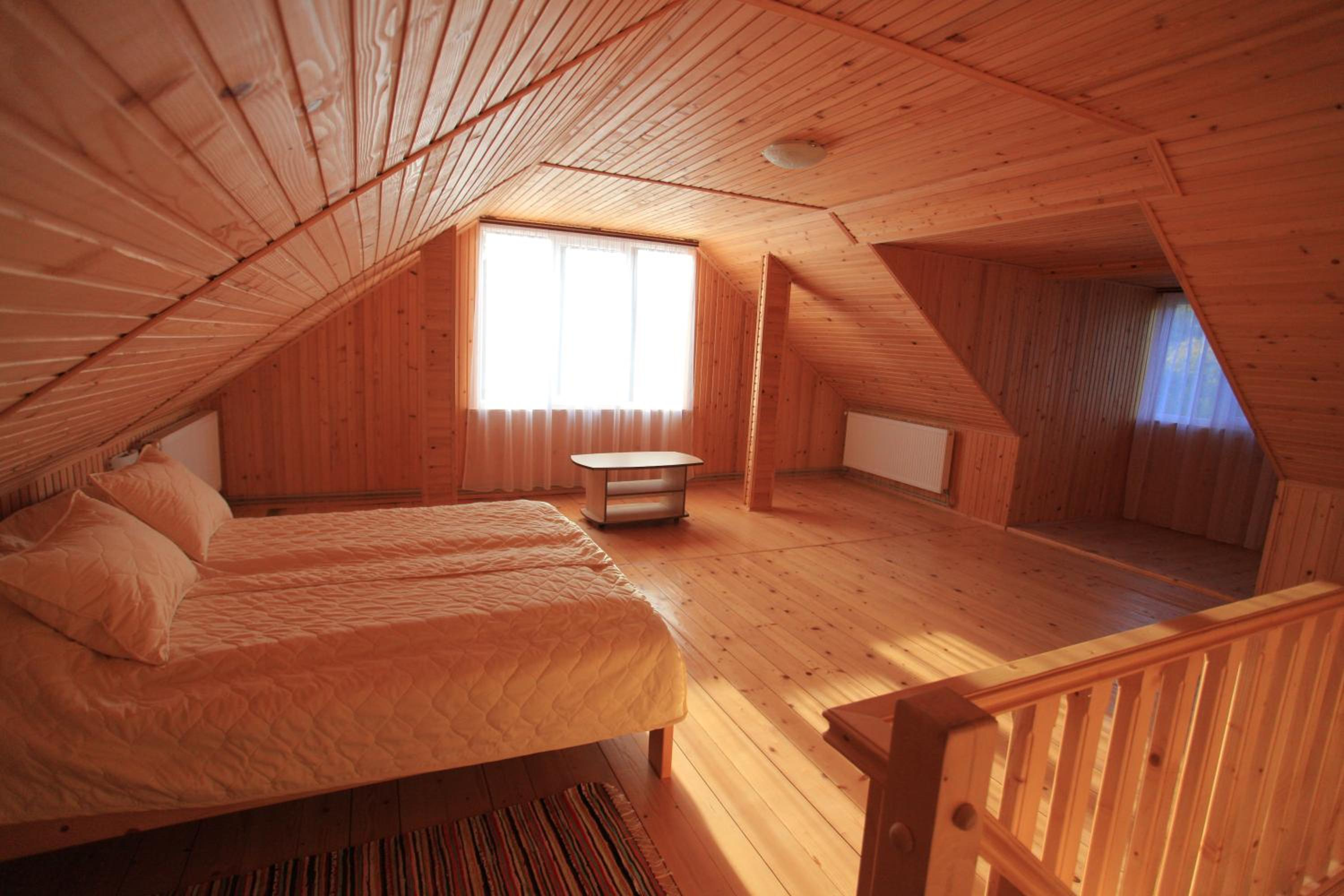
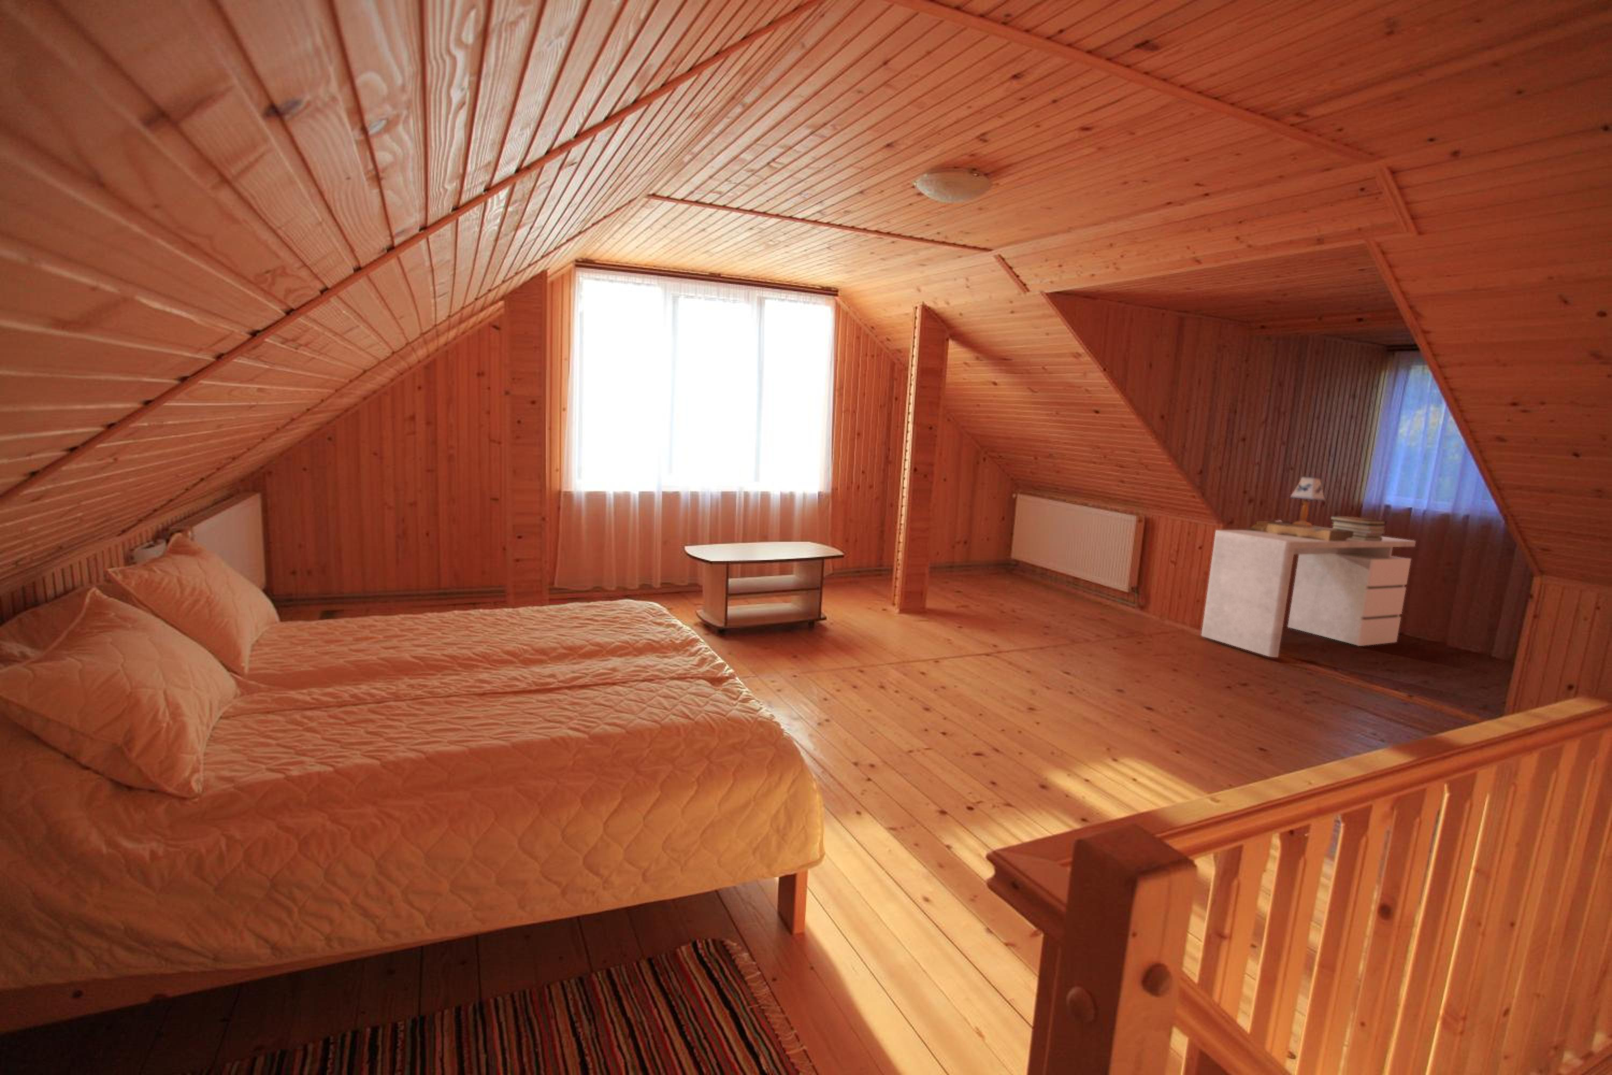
+ table lamp (1303, 506)
+ book stack (1357, 528)
+ desk (1307, 588)
